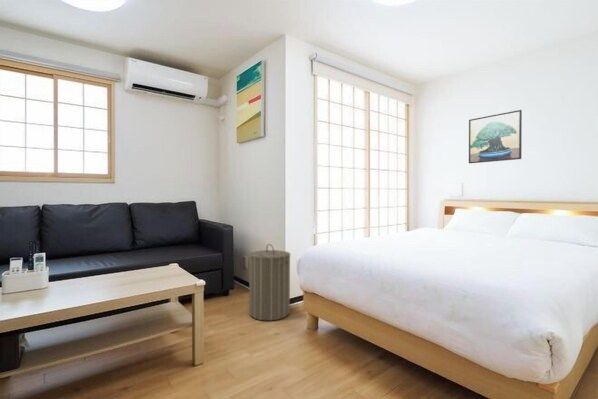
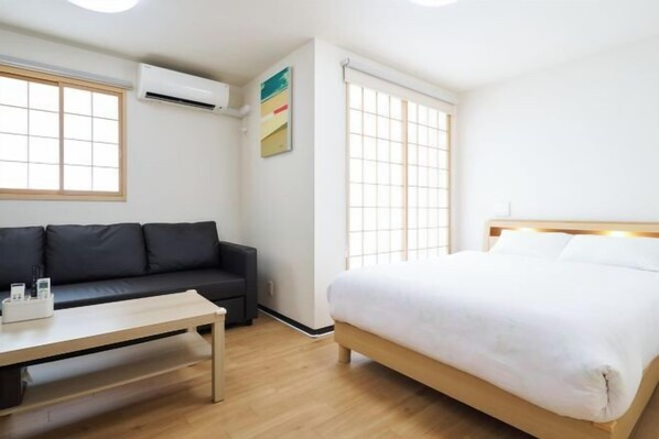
- laundry hamper (269, 278)
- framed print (493, 138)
